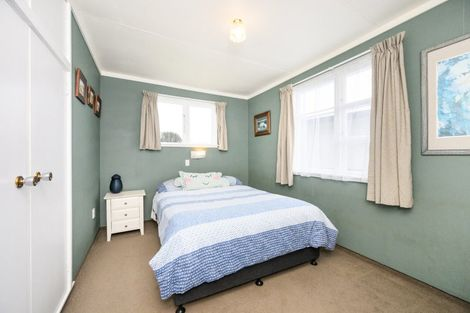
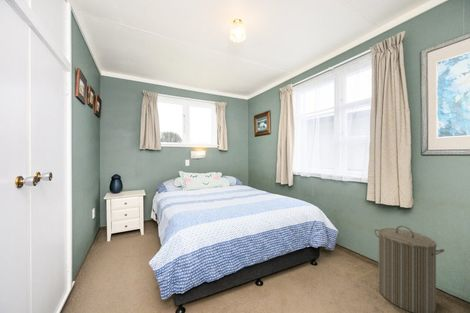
+ laundry hamper (405, 261)
